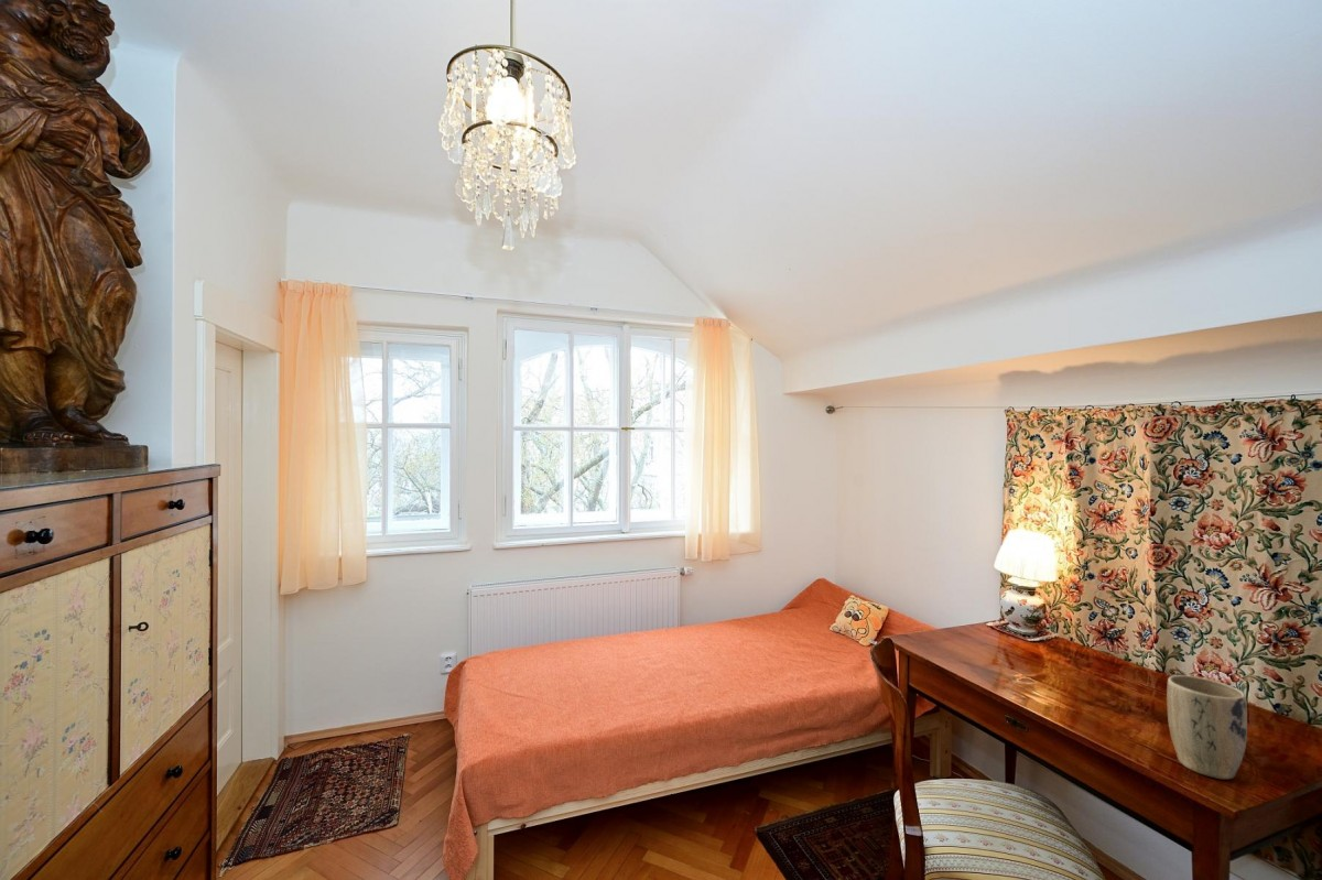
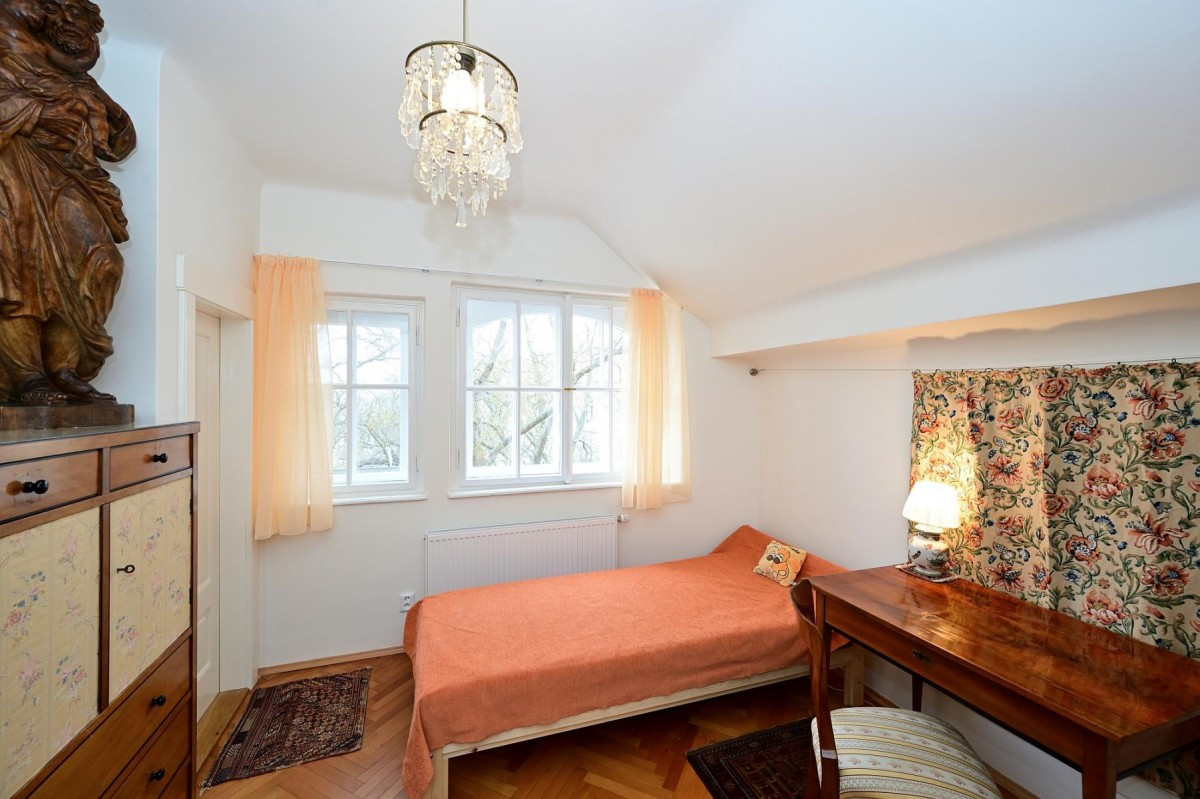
- plant pot (1205, 727)
